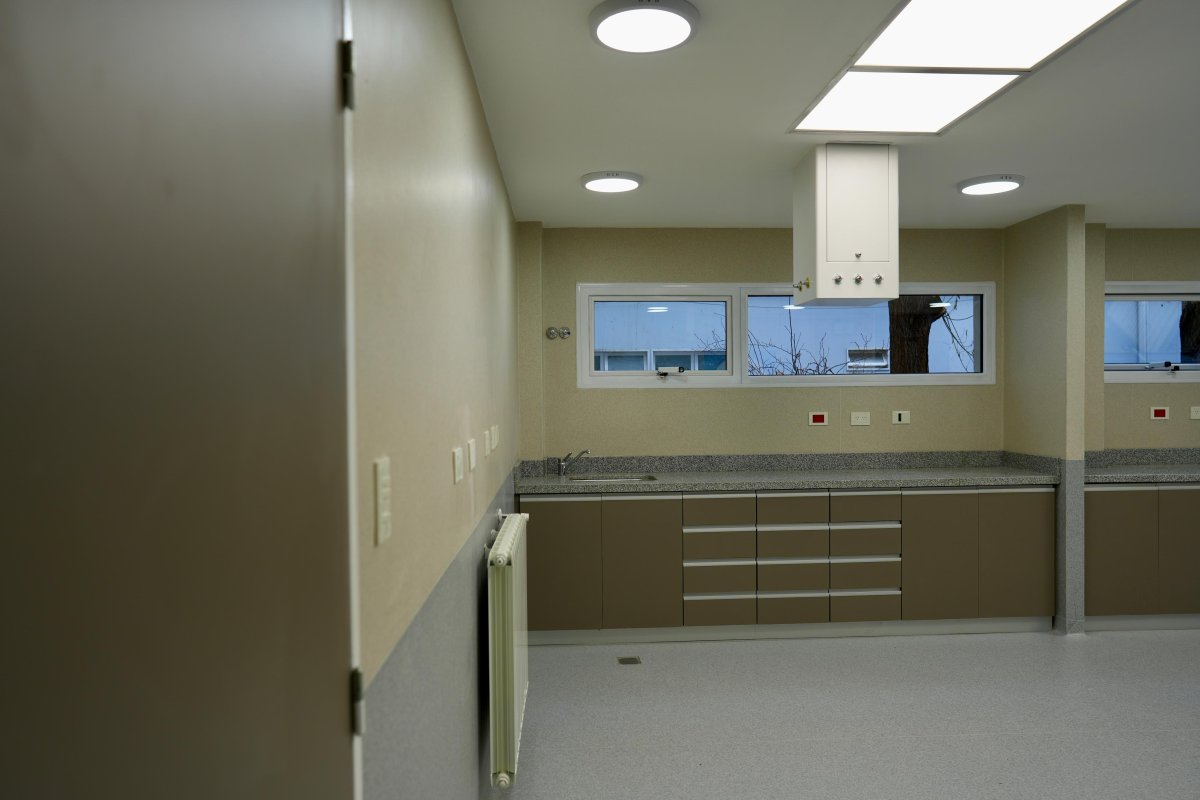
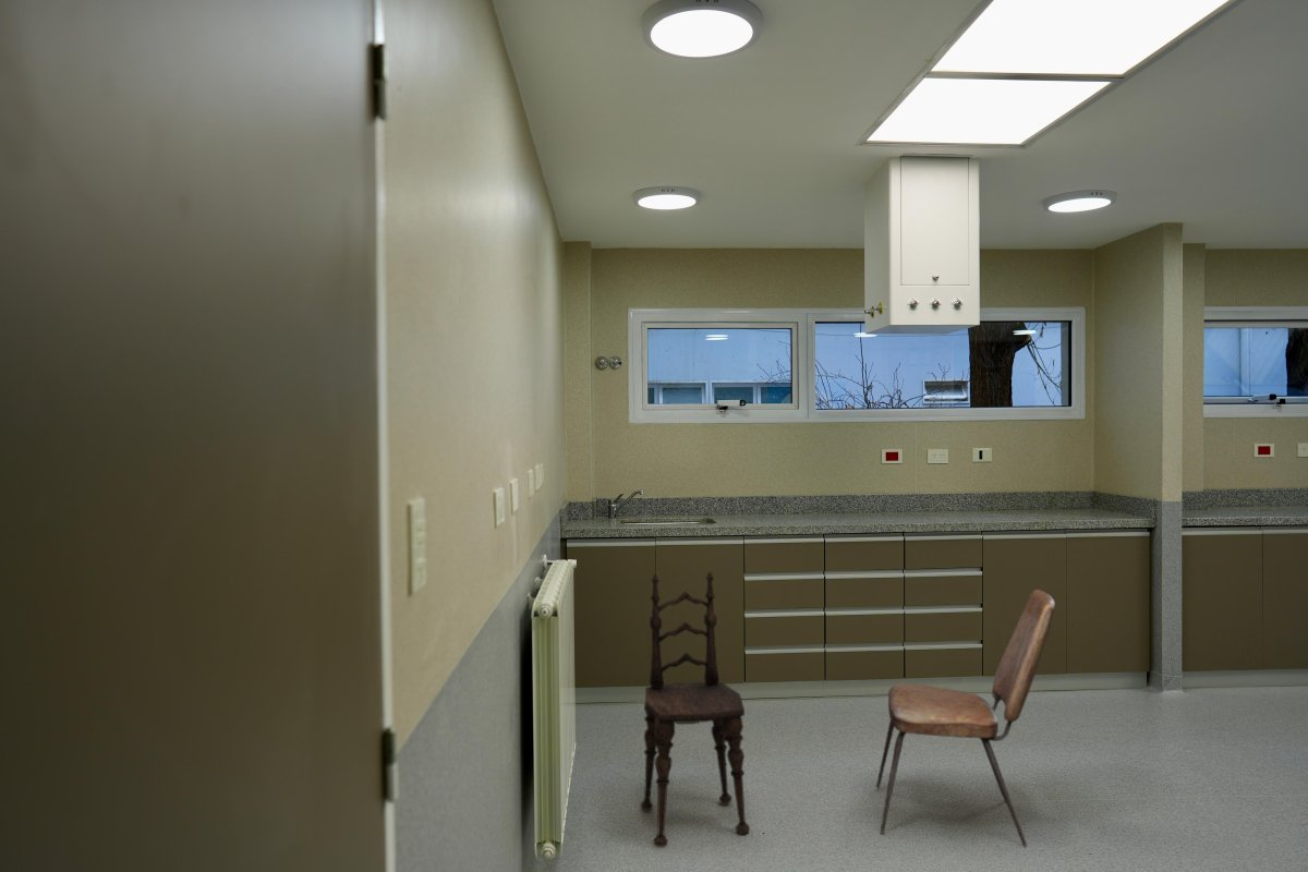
+ dining chair (692, 700)
+ dining chair (962, 704)
